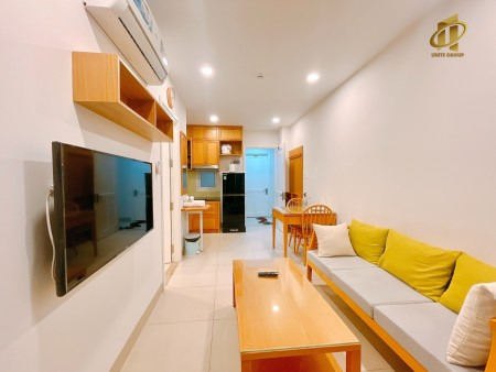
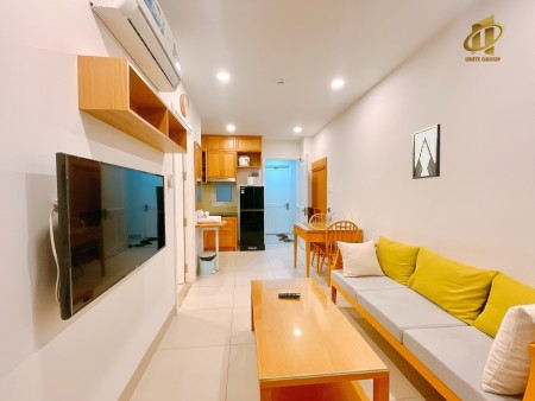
+ wall art (424, 153)
